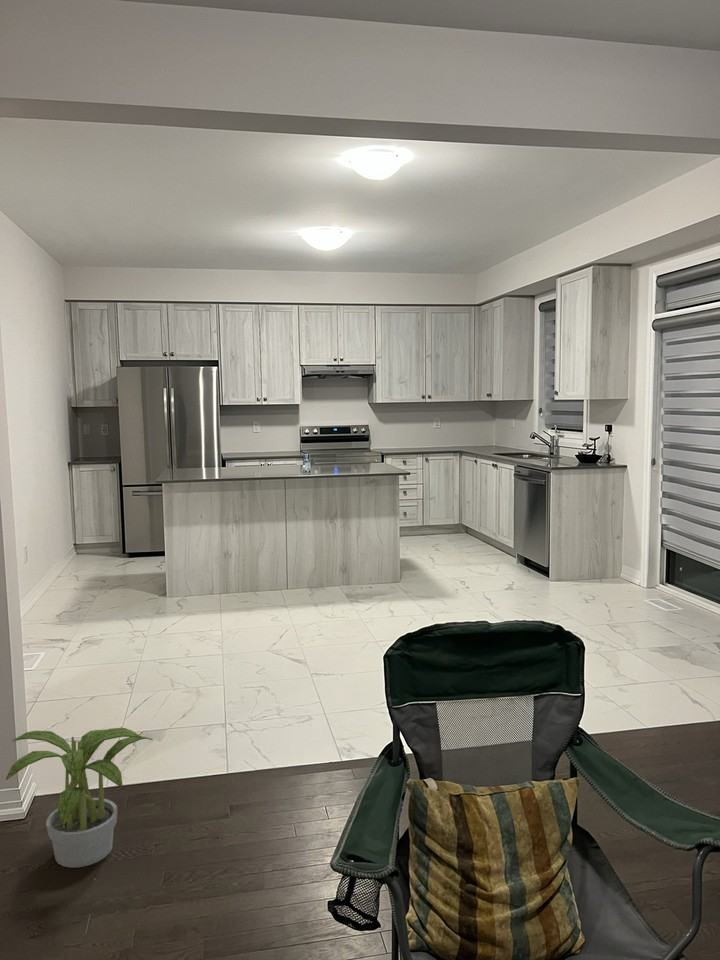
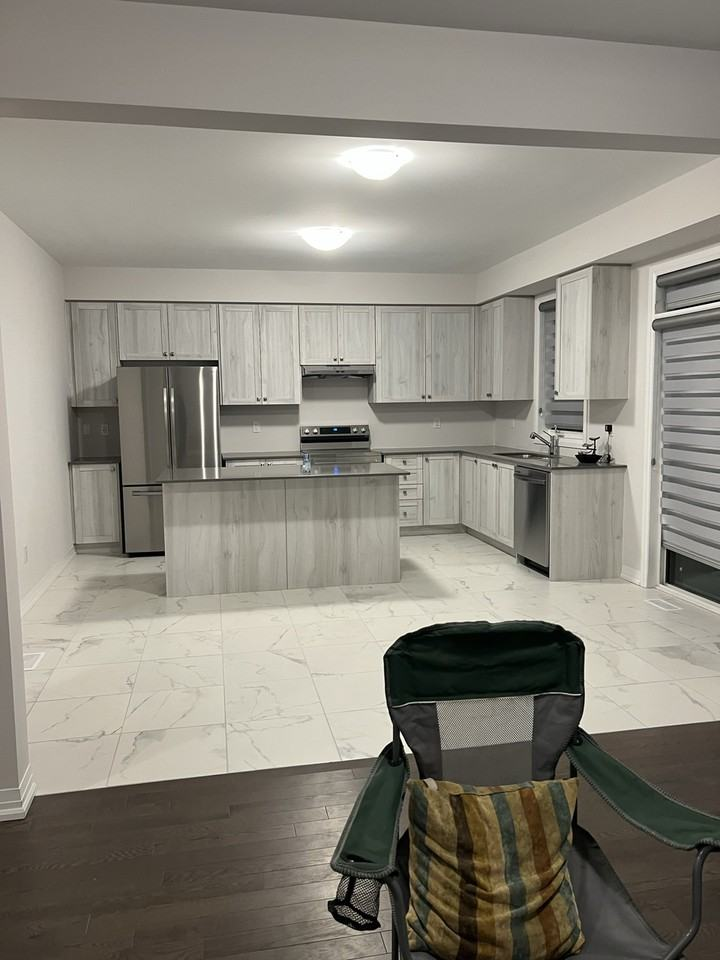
- potted plant (83, 792)
